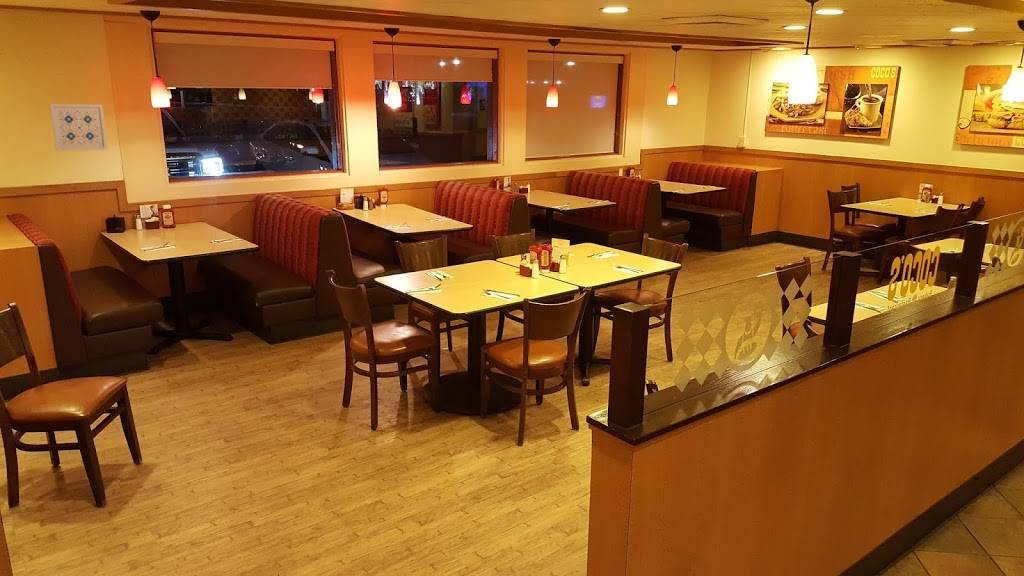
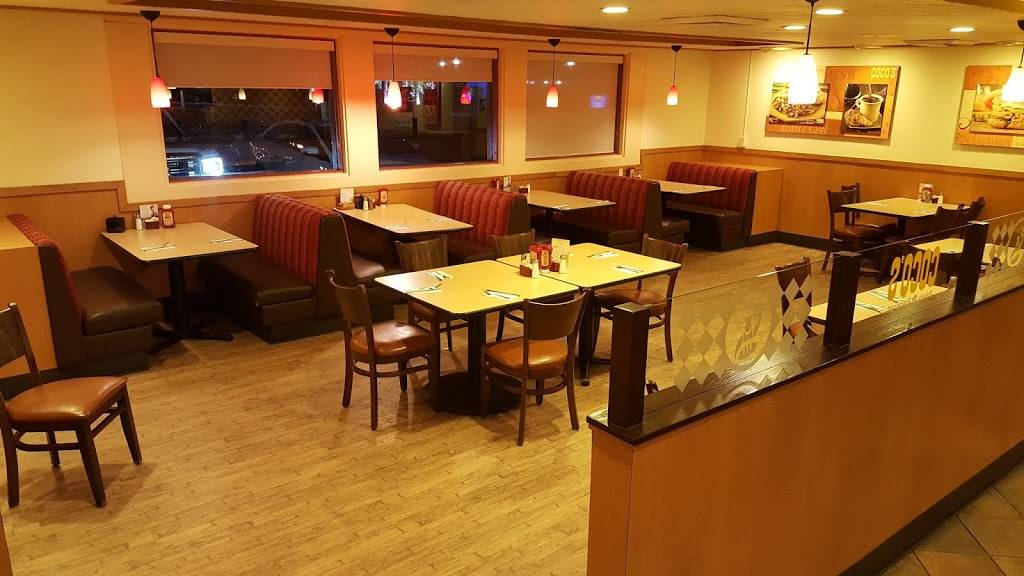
- wall art (79, 127)
